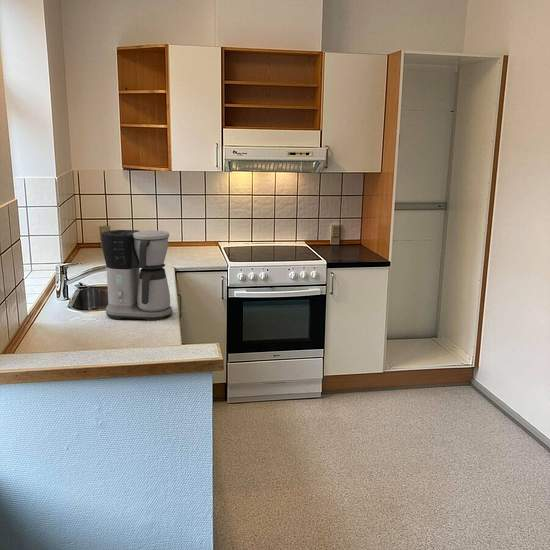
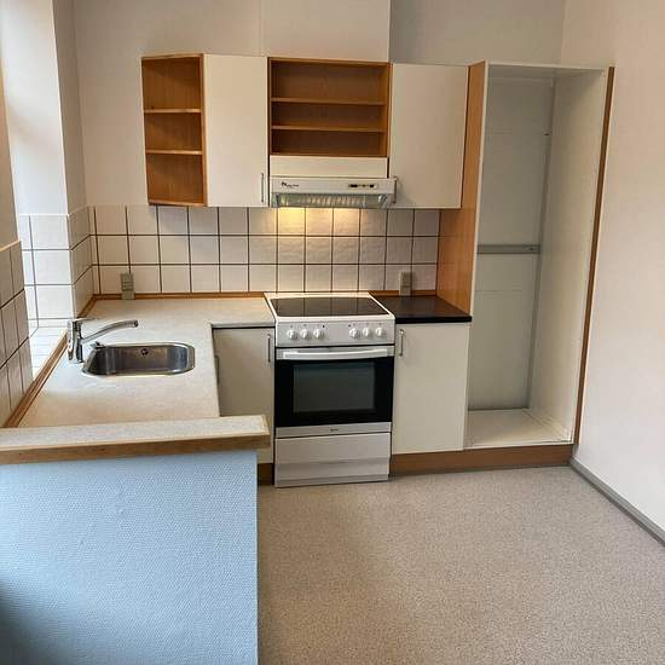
- coffee maker (135, 275)
